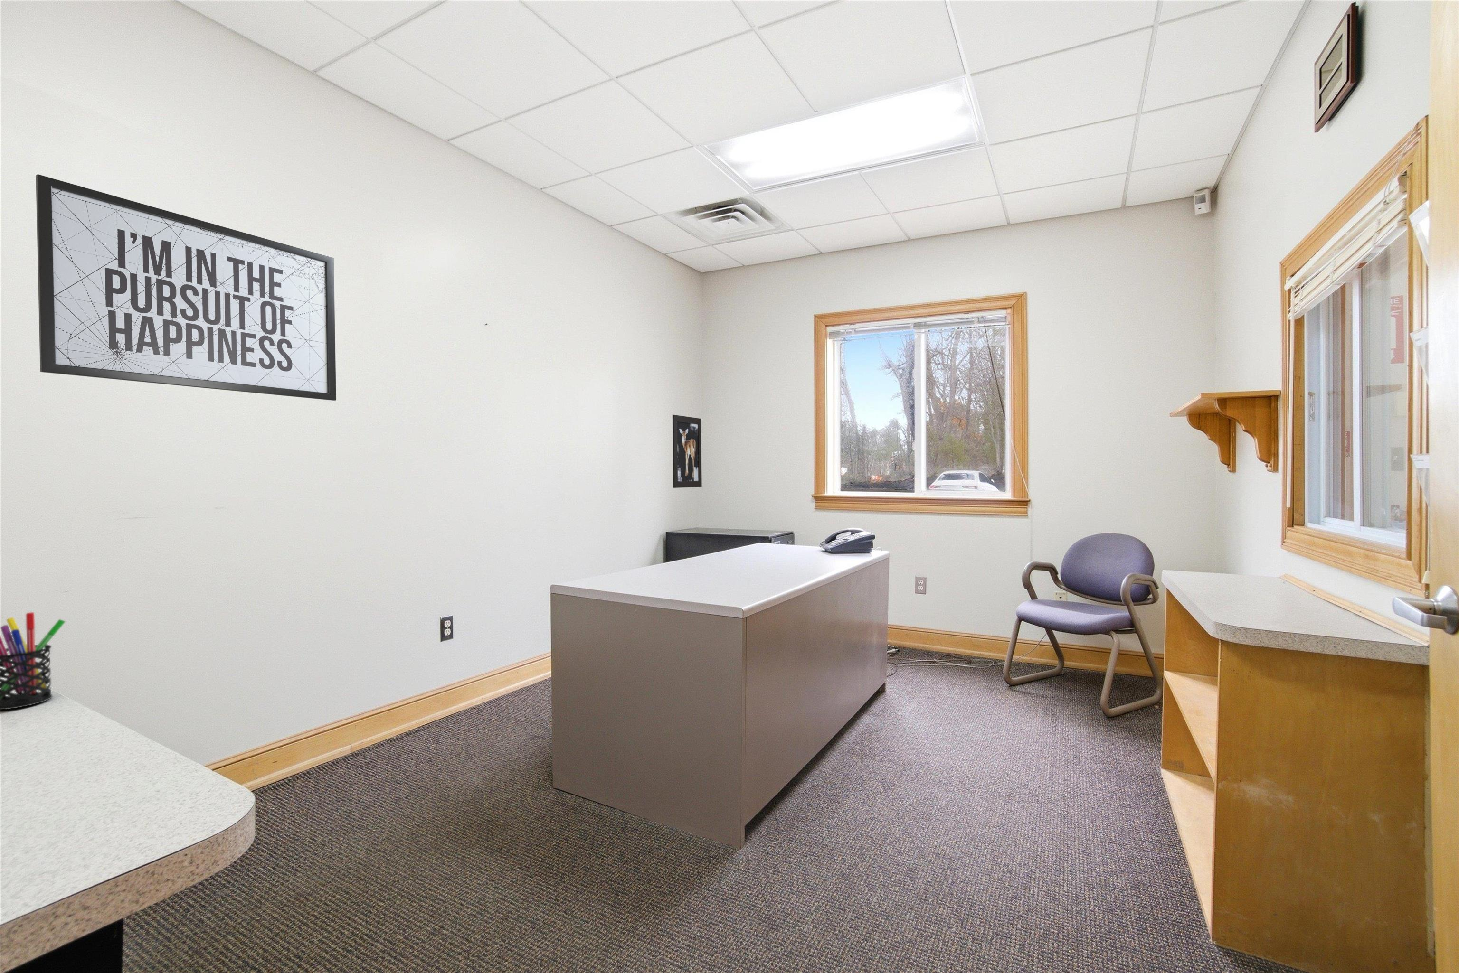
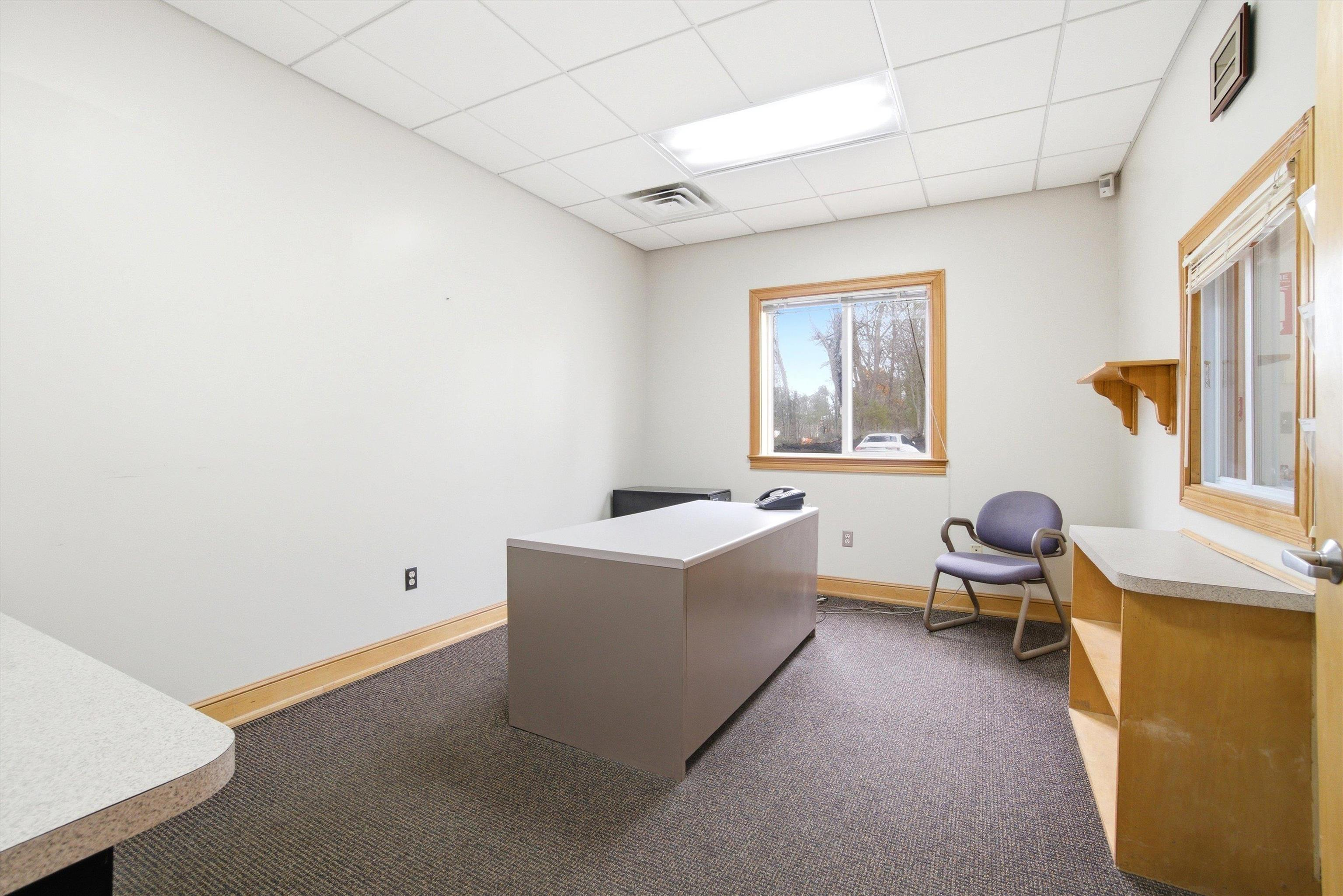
- pen holder (28, 656)
- mirror (210, 305)
- wall art (688, 452)
